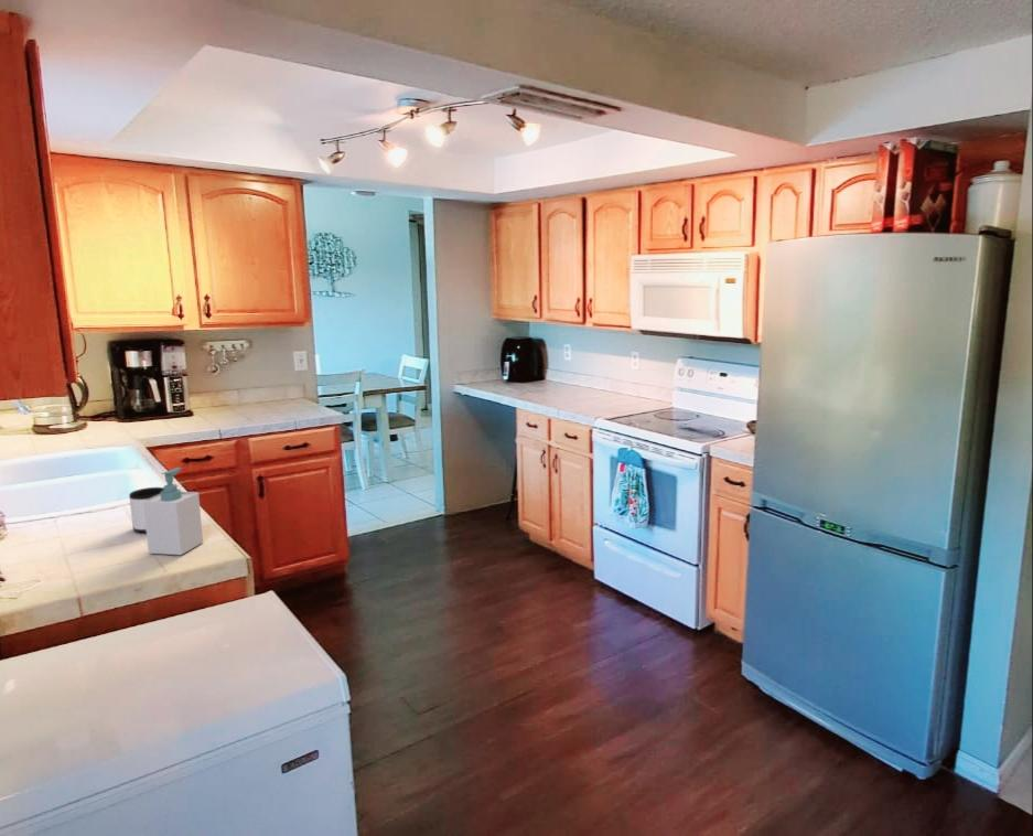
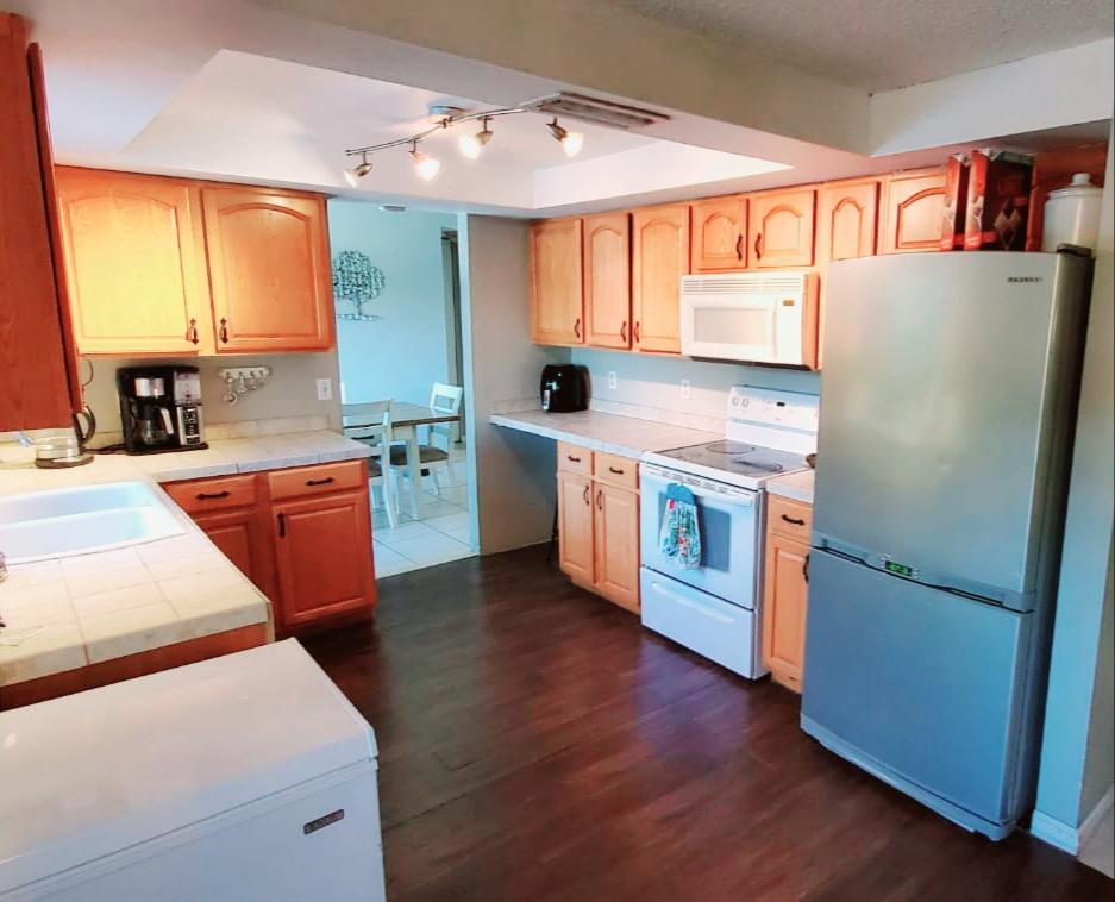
- soap bottle (172, 510)
- mug (152, 496)
